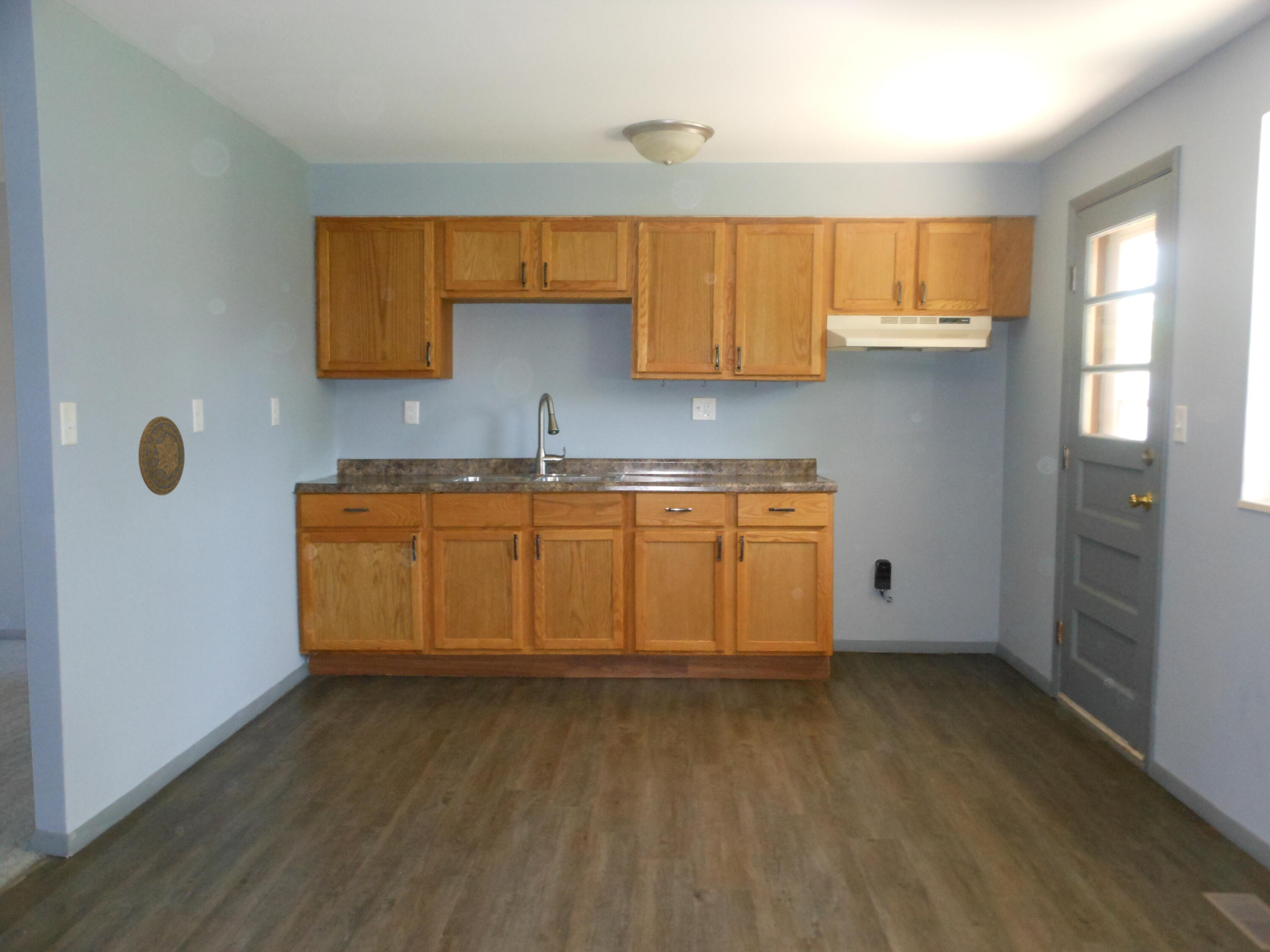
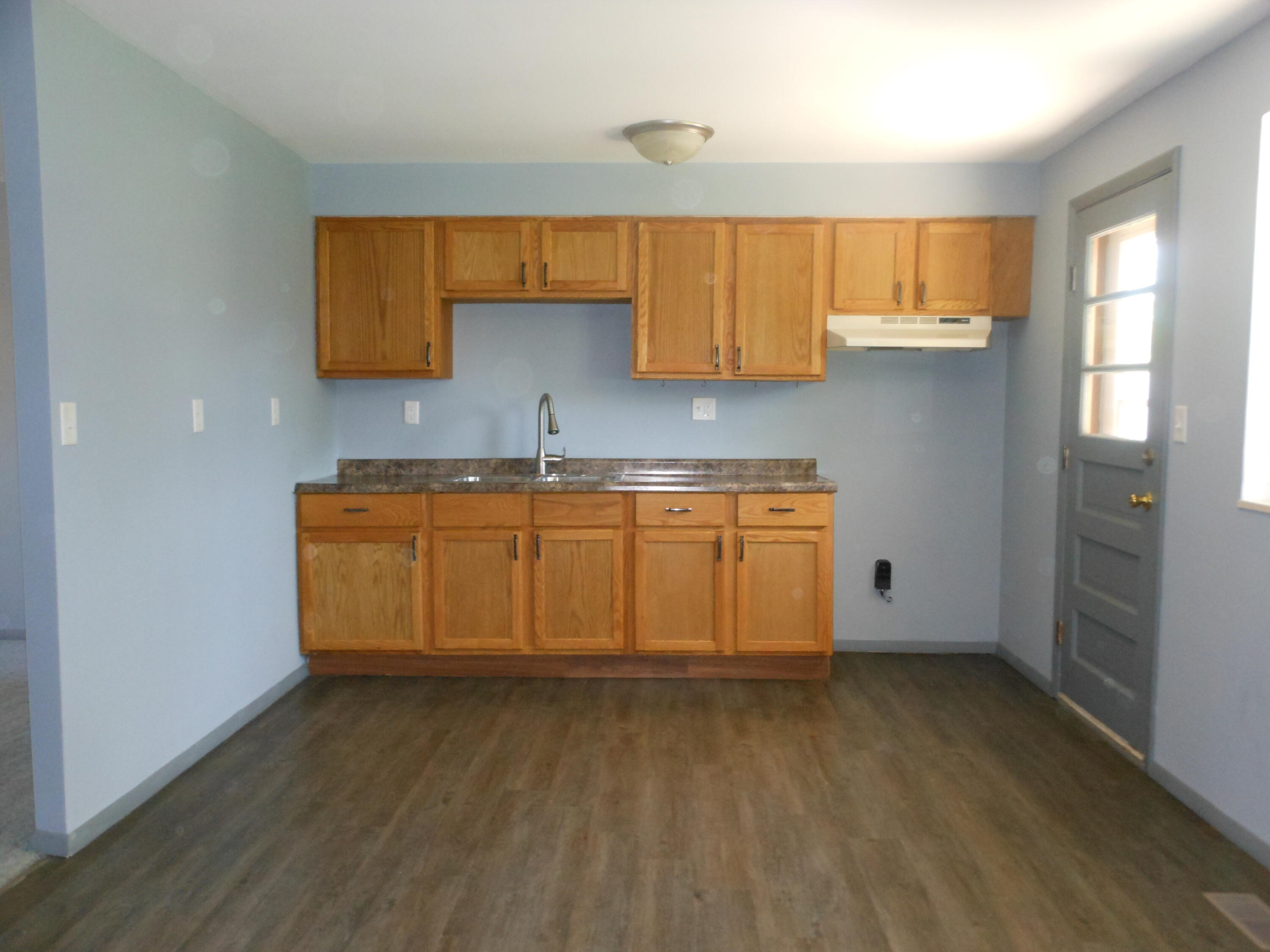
- decorative plate (166, 456)
